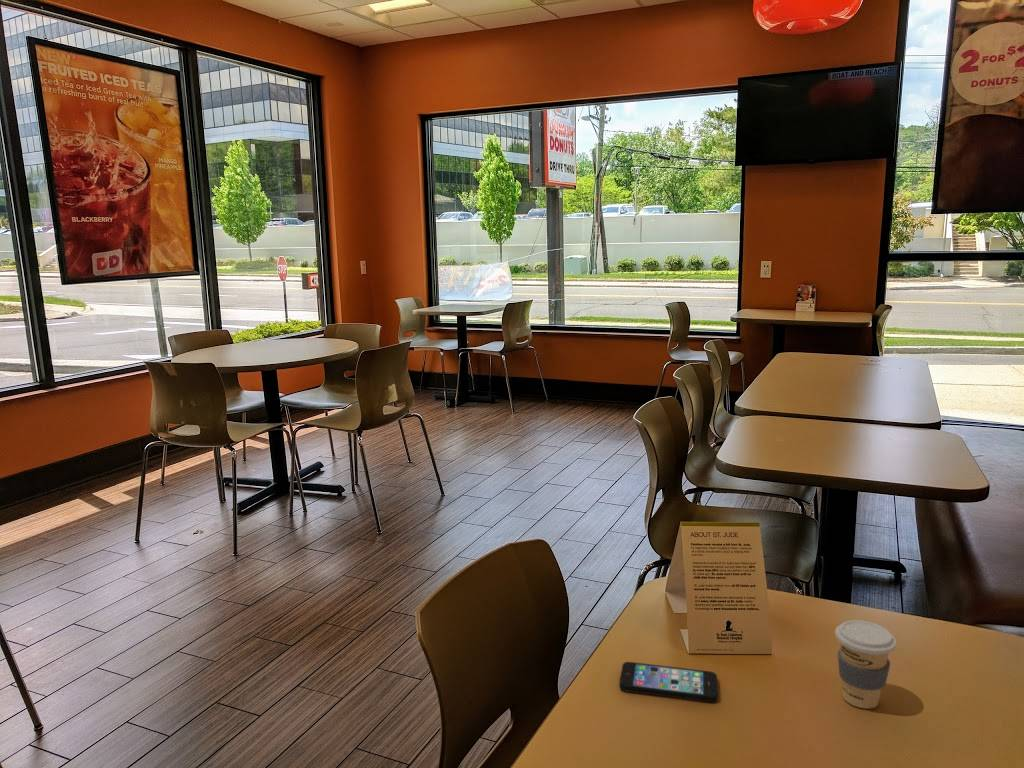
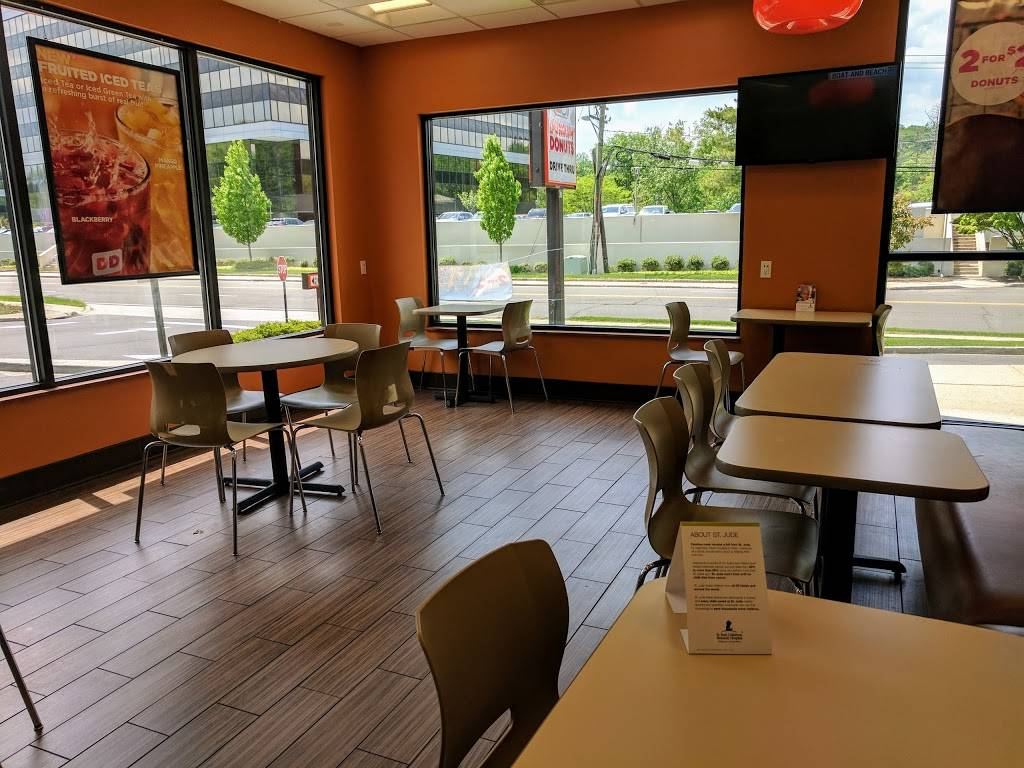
- smartphone (668, 681)
- coffee cup (863, 665)
